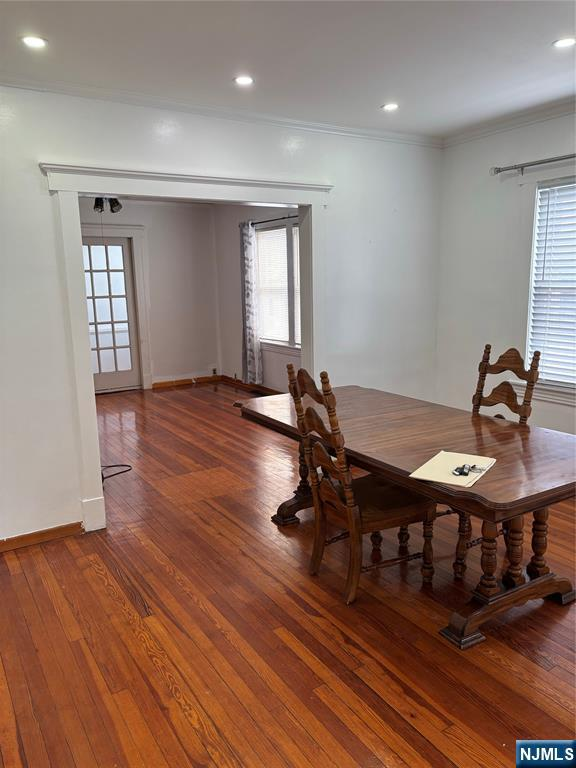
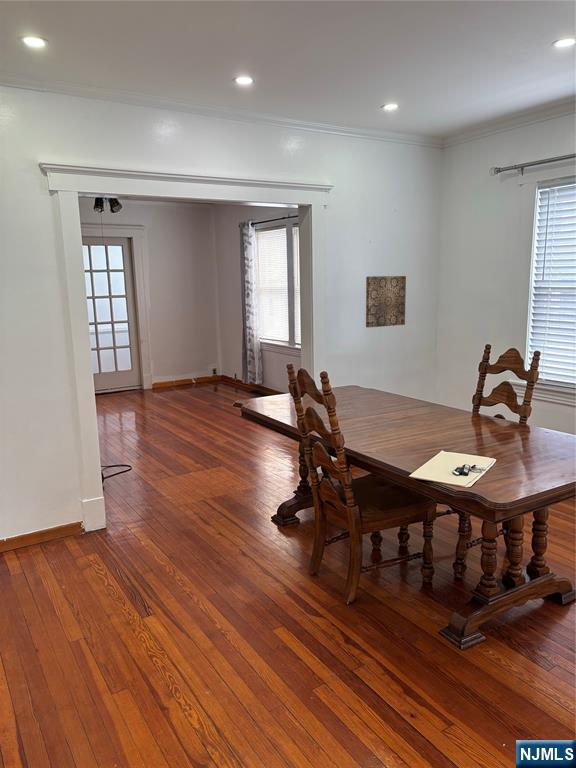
+ wall art (386, 301)
